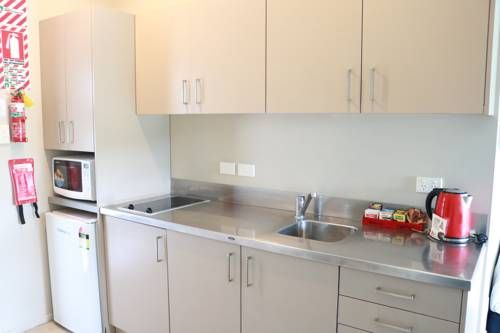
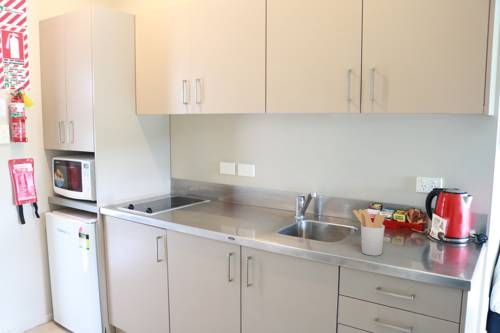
+ utensil holder (368, 230)
